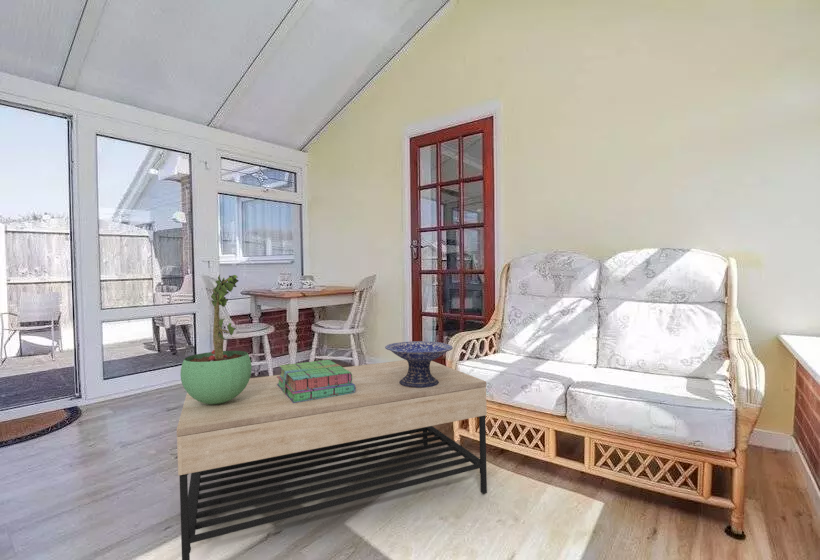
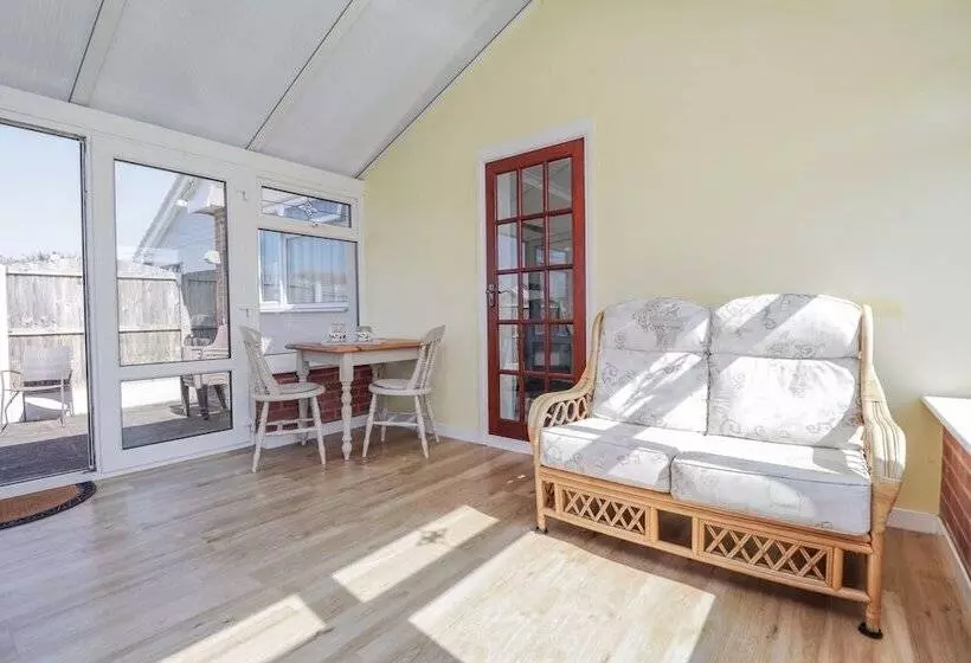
- stack of books (314, 377)
- potted plant (216, 337)
- decorative bowl (419, 363)
- coffee table (337, 438)
